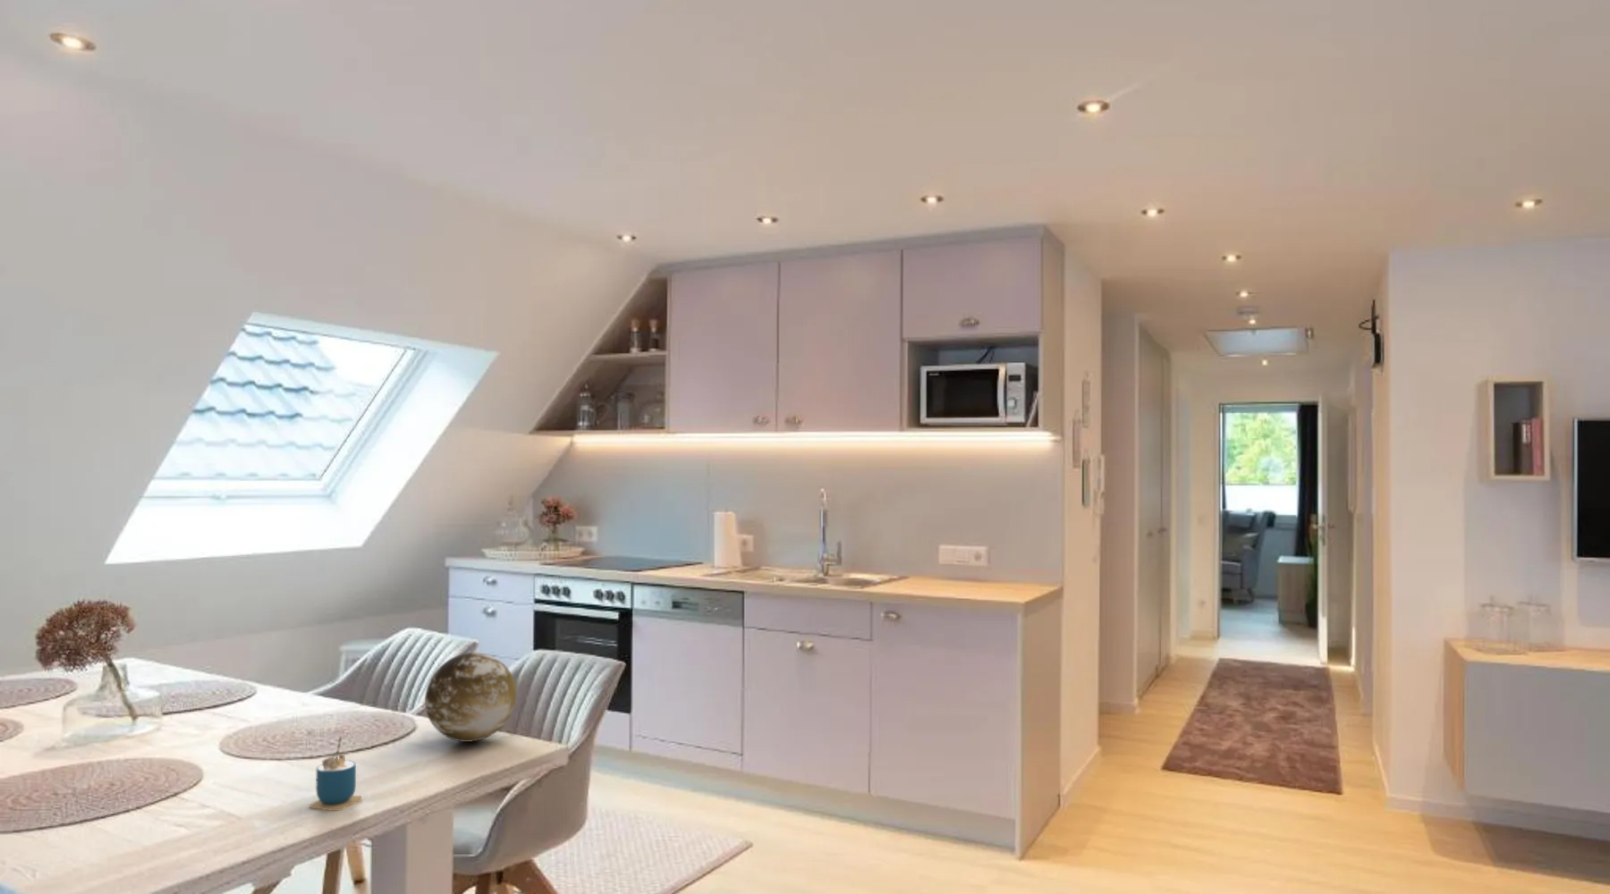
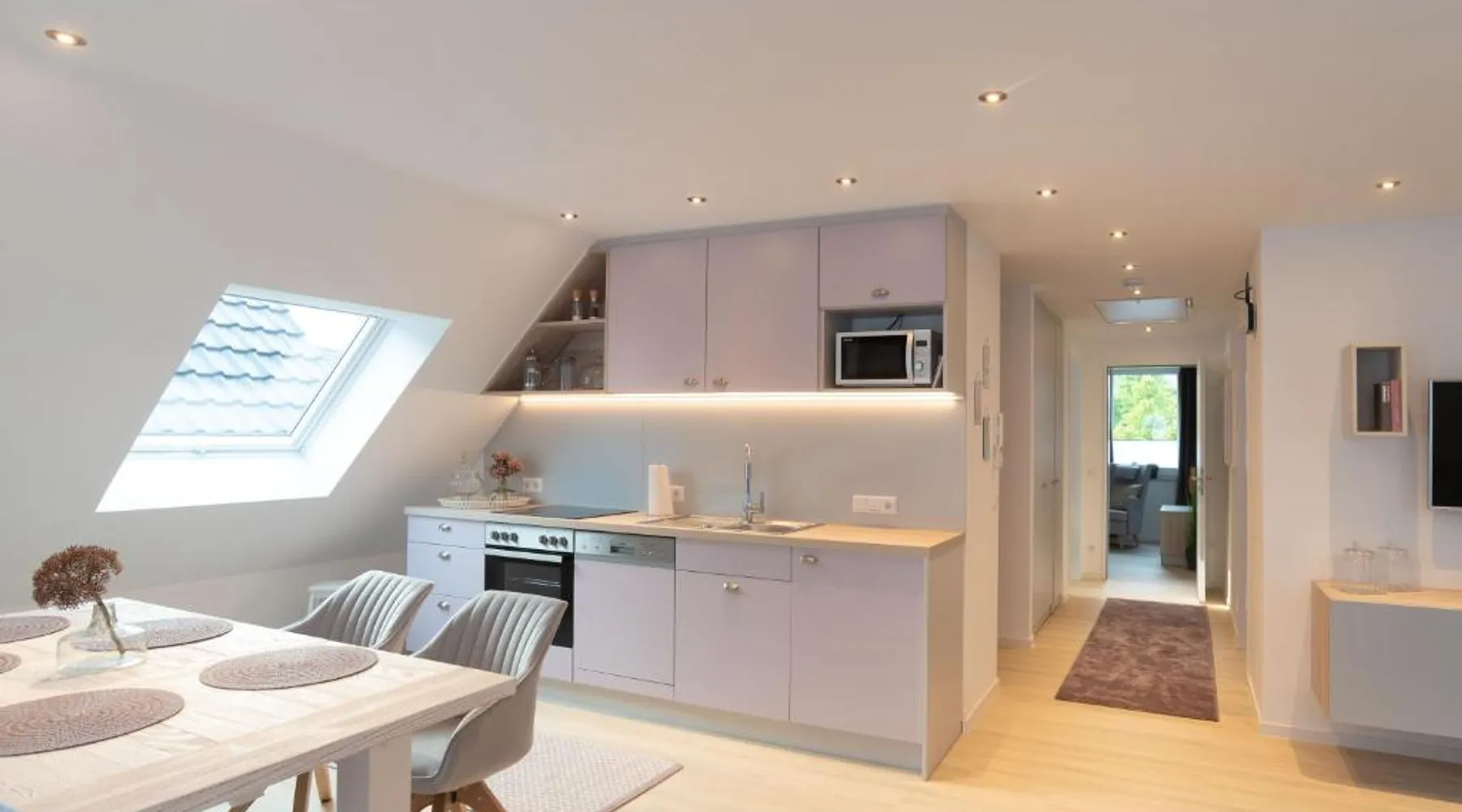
- cup (336, 772)
- decorative orb (470, 697)
